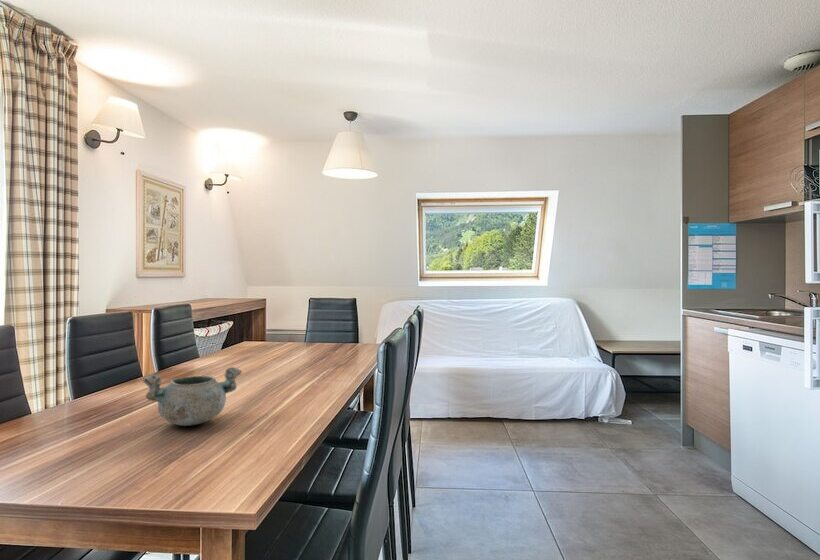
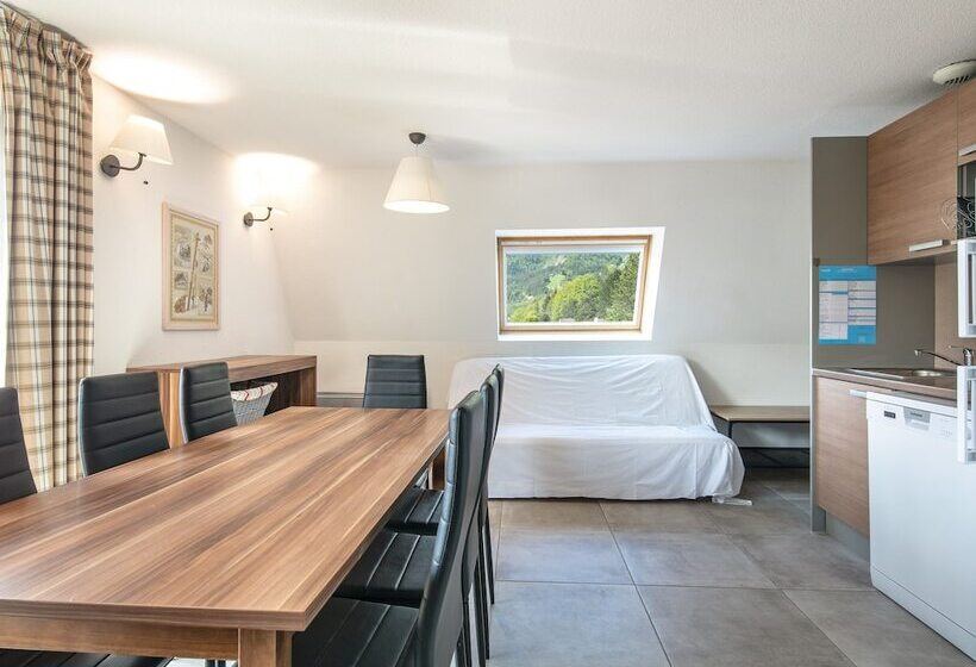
- decorative bowl (194, 395)
